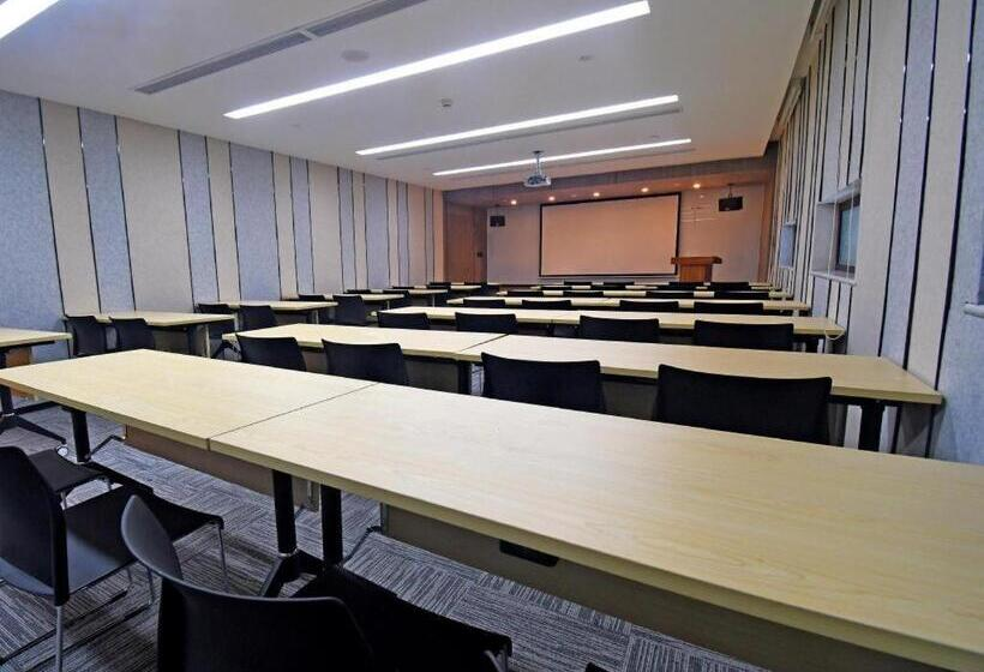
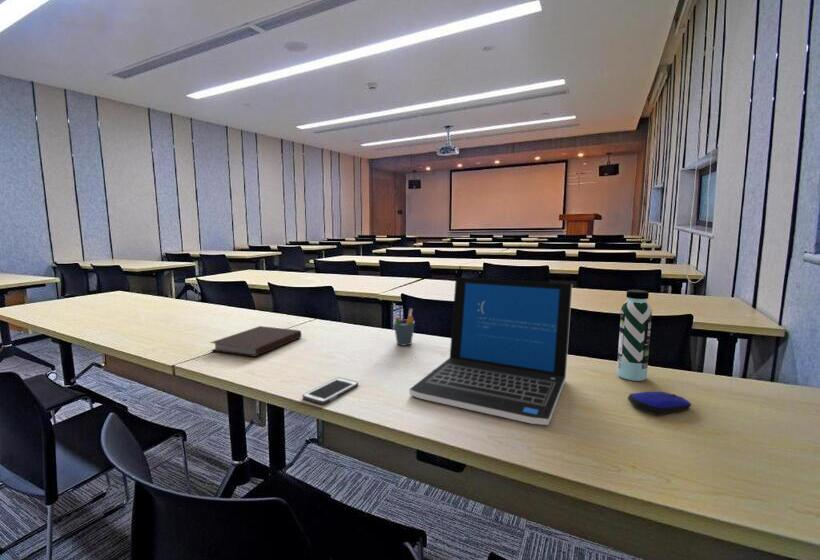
+ water bottle (634, 334)
+ pen holder (404, 327)
+ computer mouse (659, 399)
+ laptop (493, 337)
+ notebook (258, 340)
+ cell phone (331, 390)
